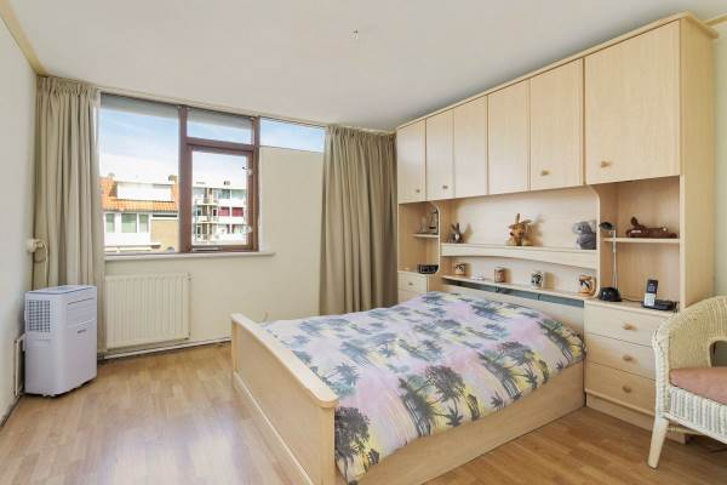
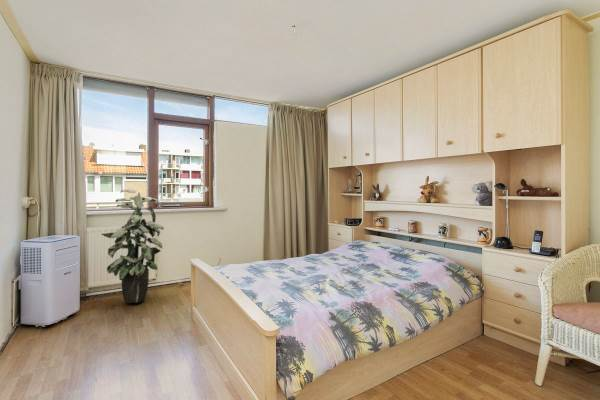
+ indoor plant (133, 245)
